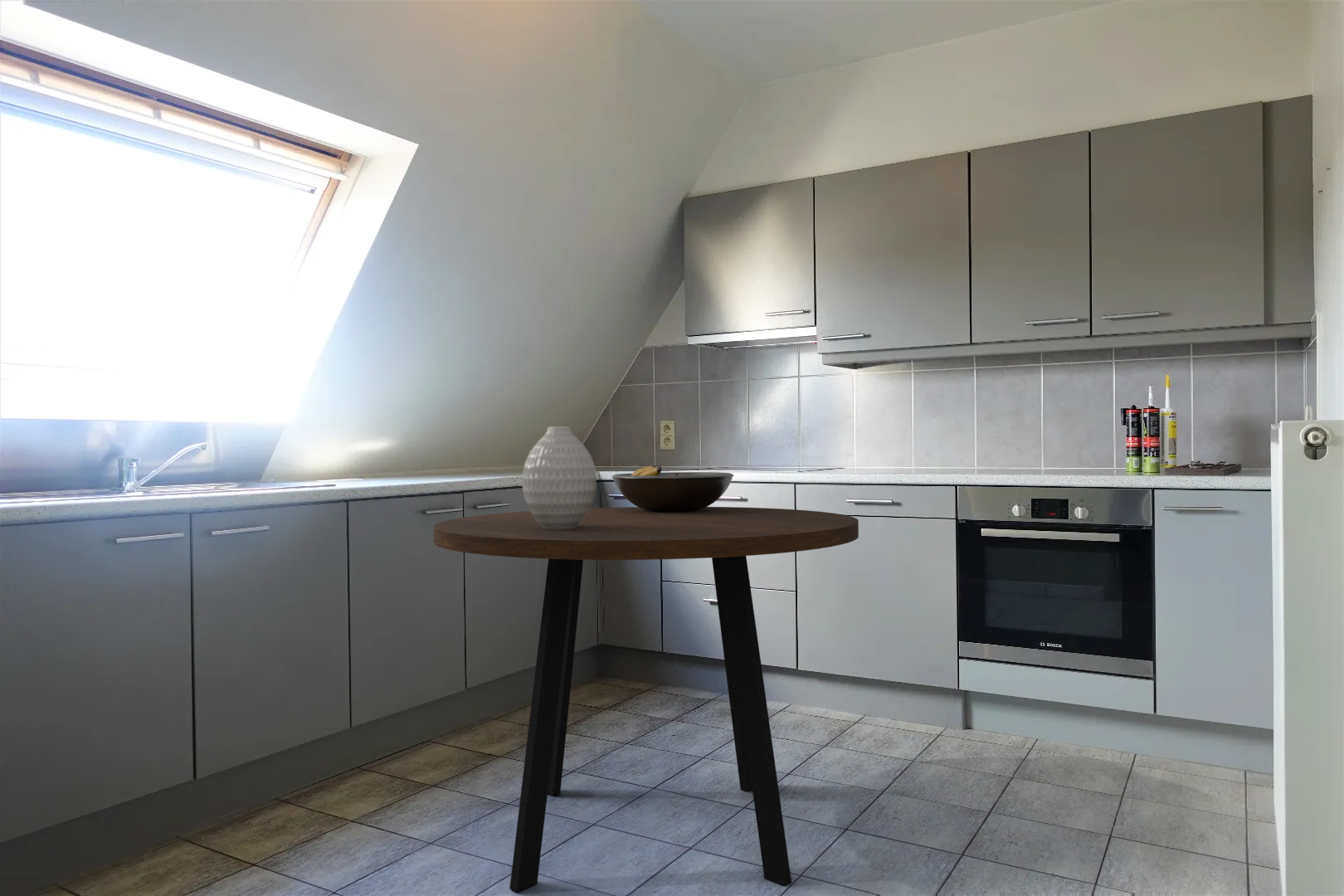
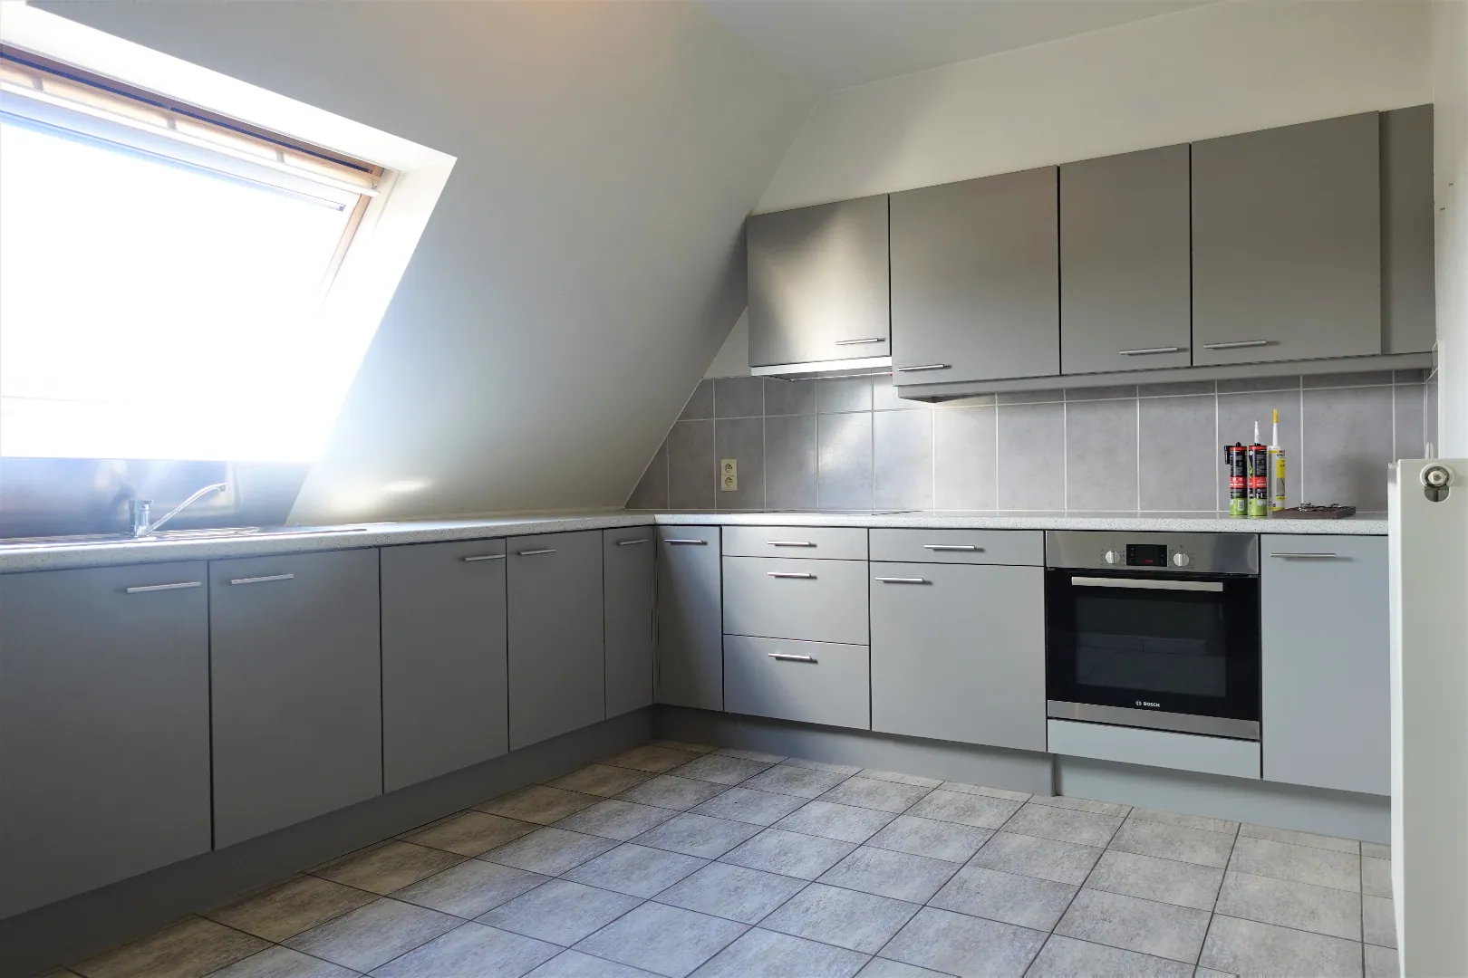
- dining table (725, 668)
- fruit bowl (673, 486)
- vase (559, 476)
